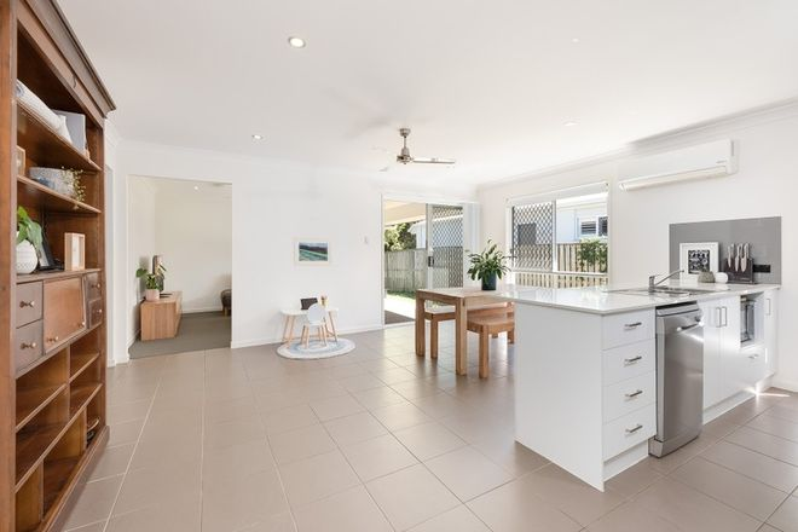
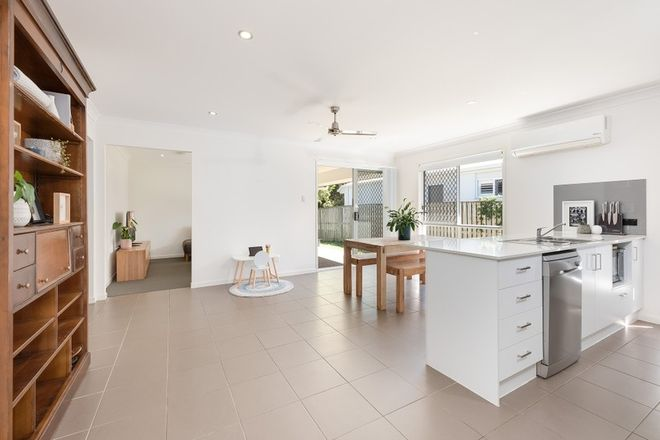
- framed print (313, 251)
